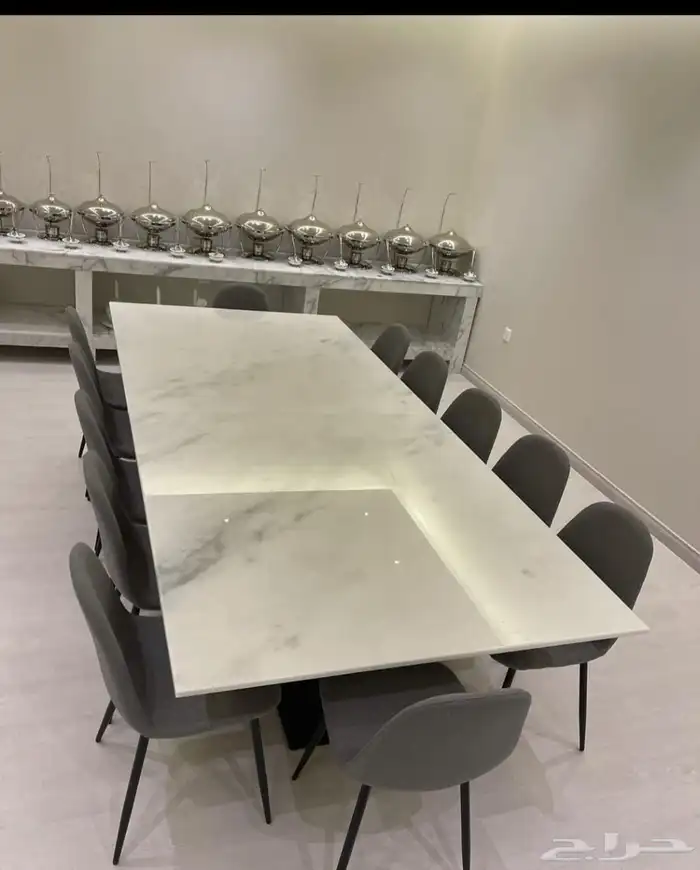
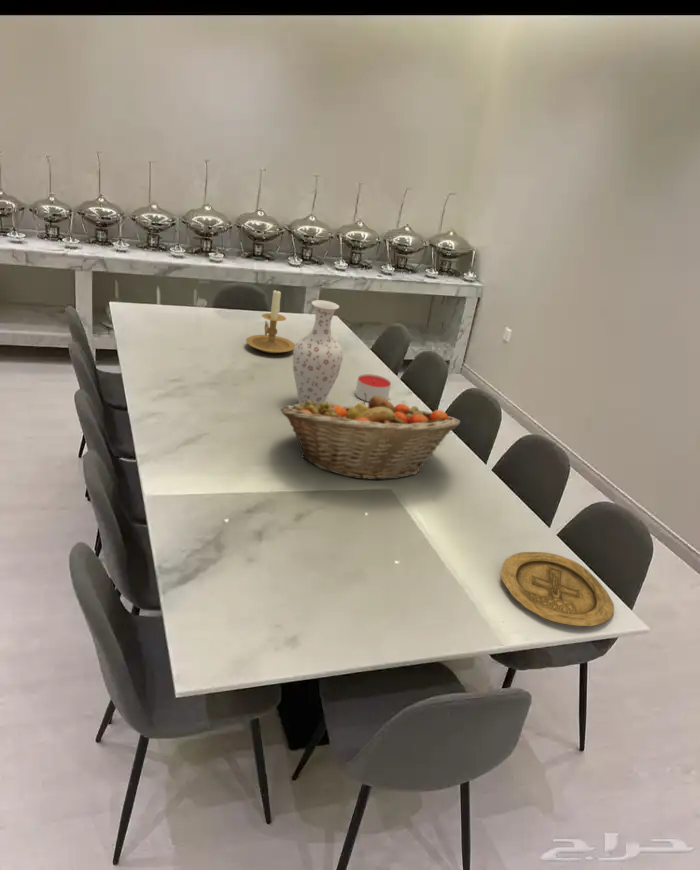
+ candle holder (273, 319)
+ candle (373, 387)
+ plate (556, 587)
+ vase (317, 356)
+ fruit basket (368, 427)
